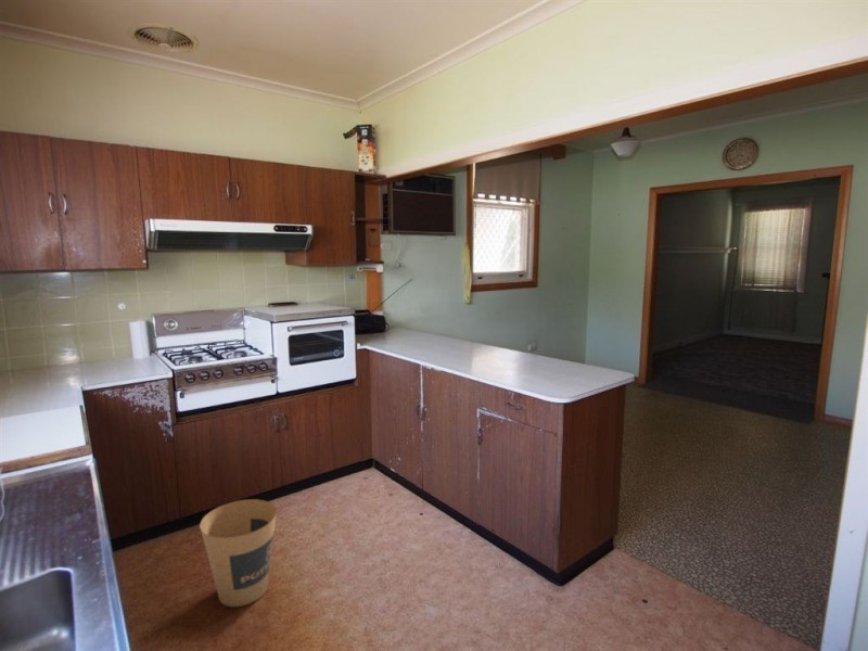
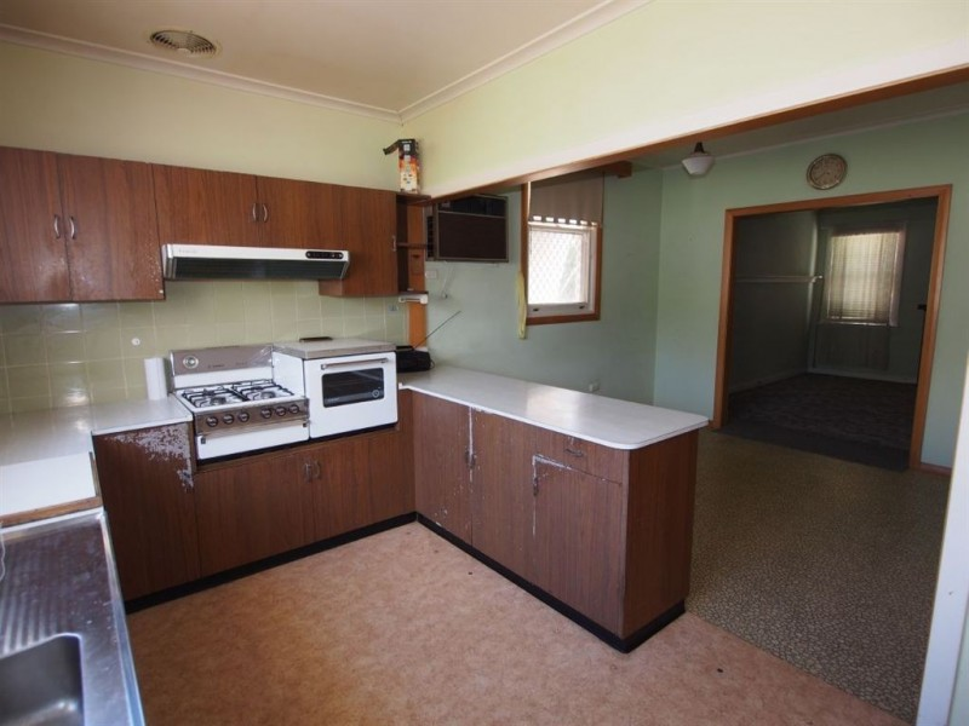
- trash can (241, 553)
